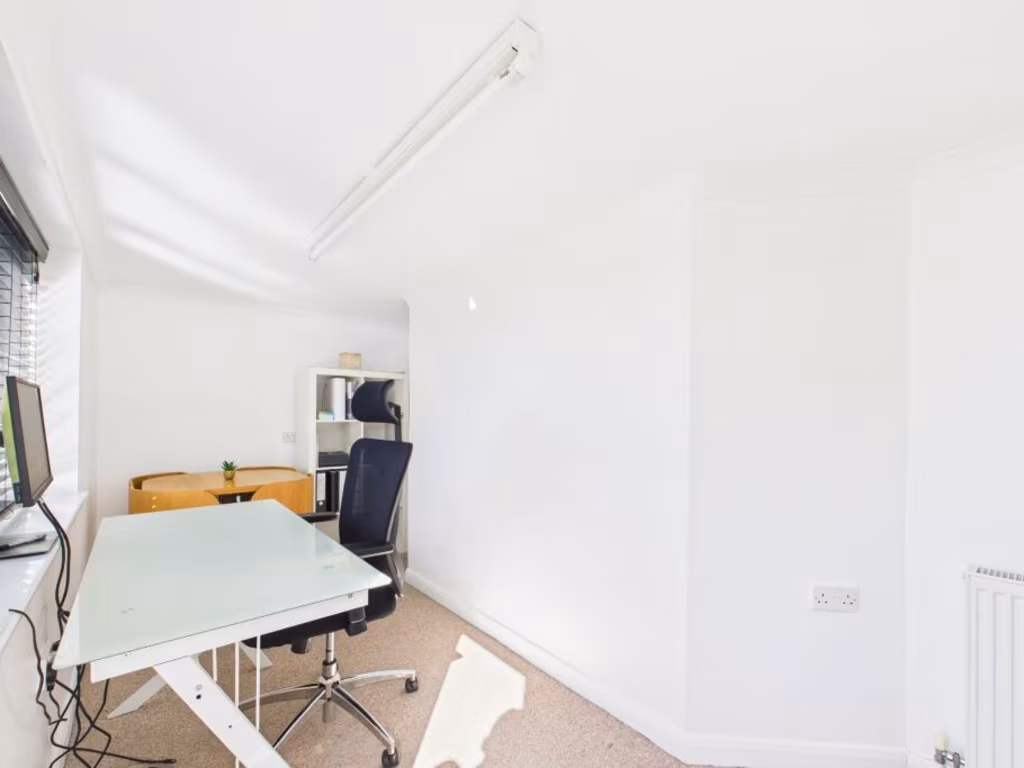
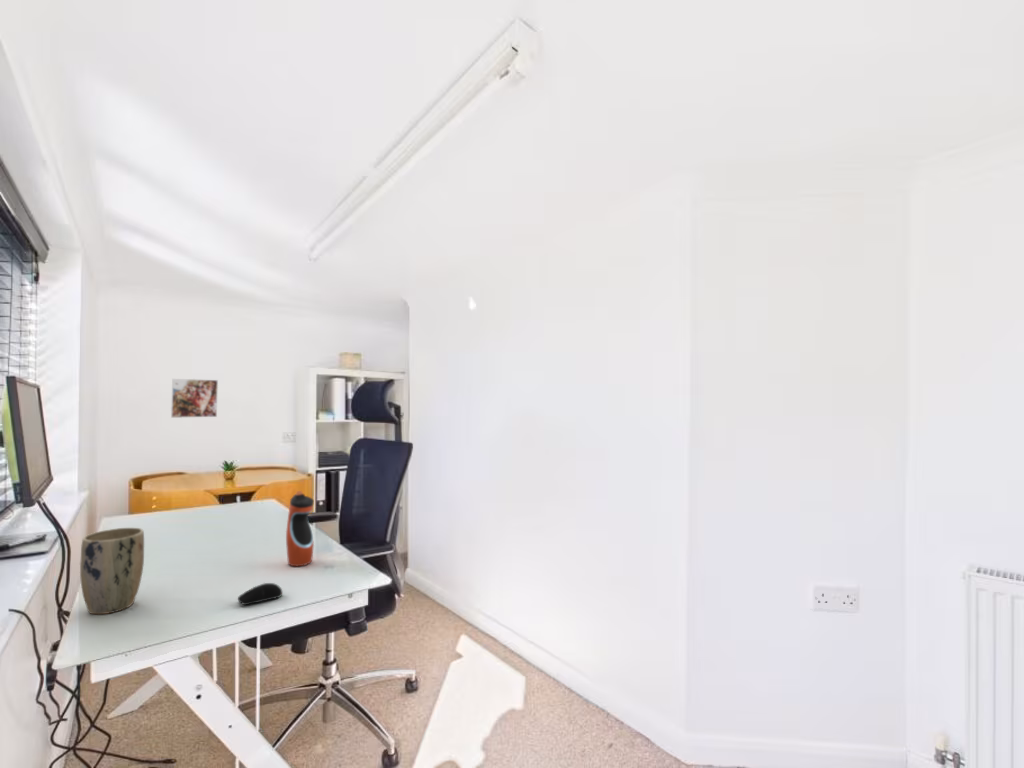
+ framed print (195, 398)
+ plant pot (112, 570)
+ computer mouse (260, 592)
+ water bottle (300, 527)
